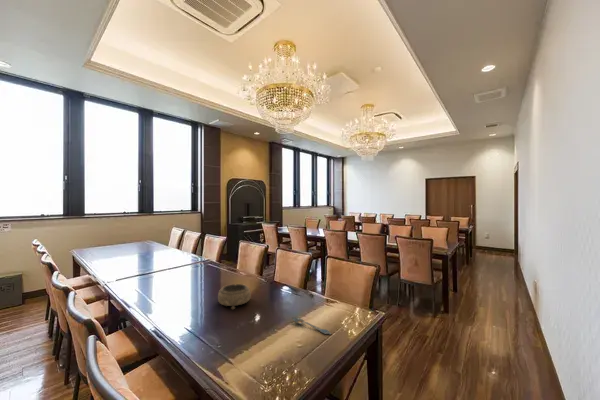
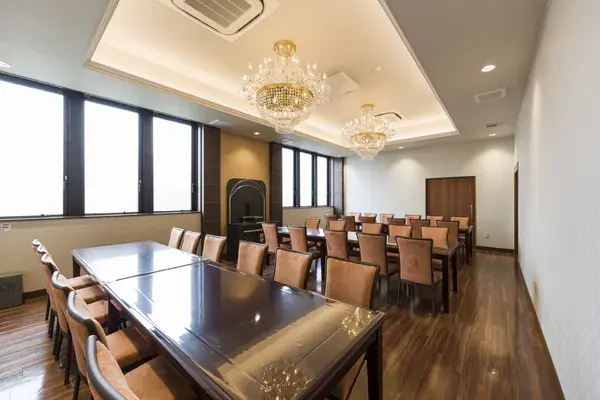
- spoon (310, 325)
- decorative bowl (234, 295)
